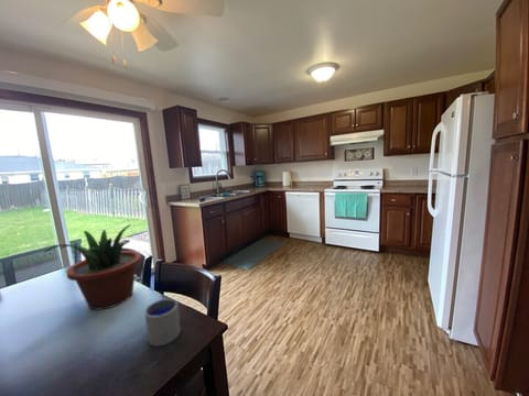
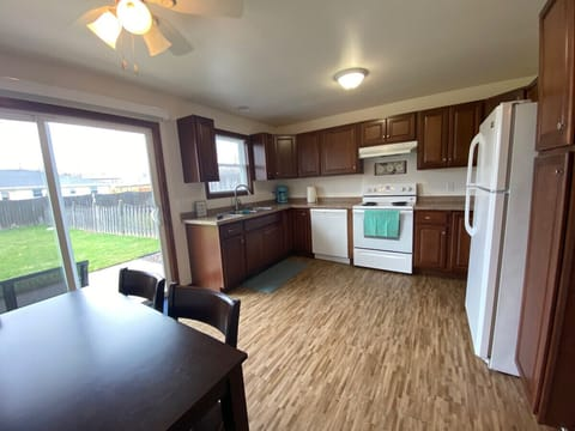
- potted plant (99, 267)
- cup (163, 320)
